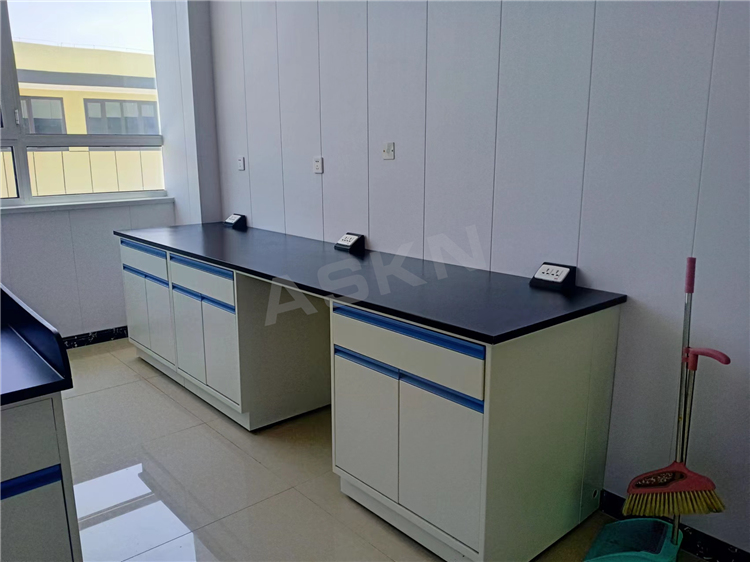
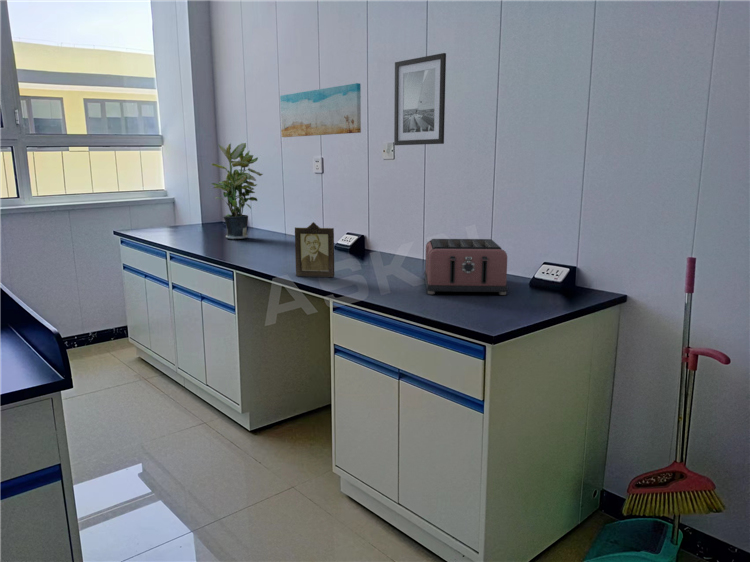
+ toaster (464, 265)
+ wall art (418, 101)
+ potted plant (238, 191)
+ photo frame (316, 248)
+ wall art (318, 112)
